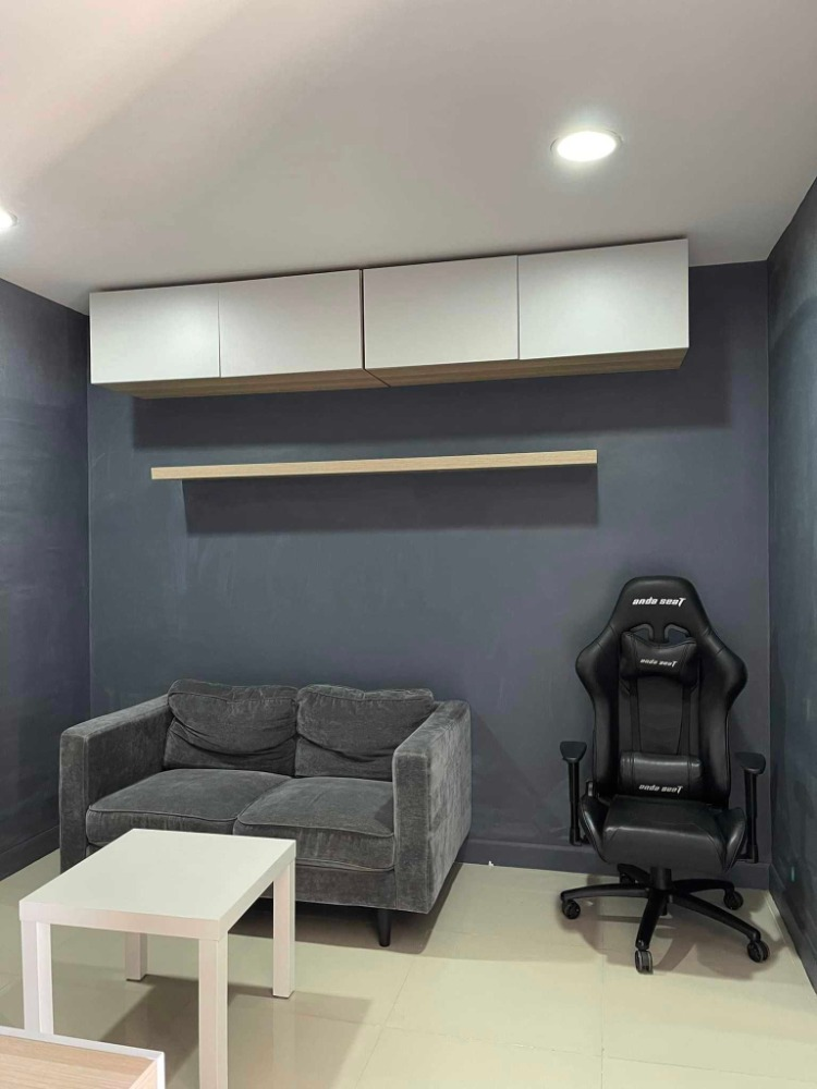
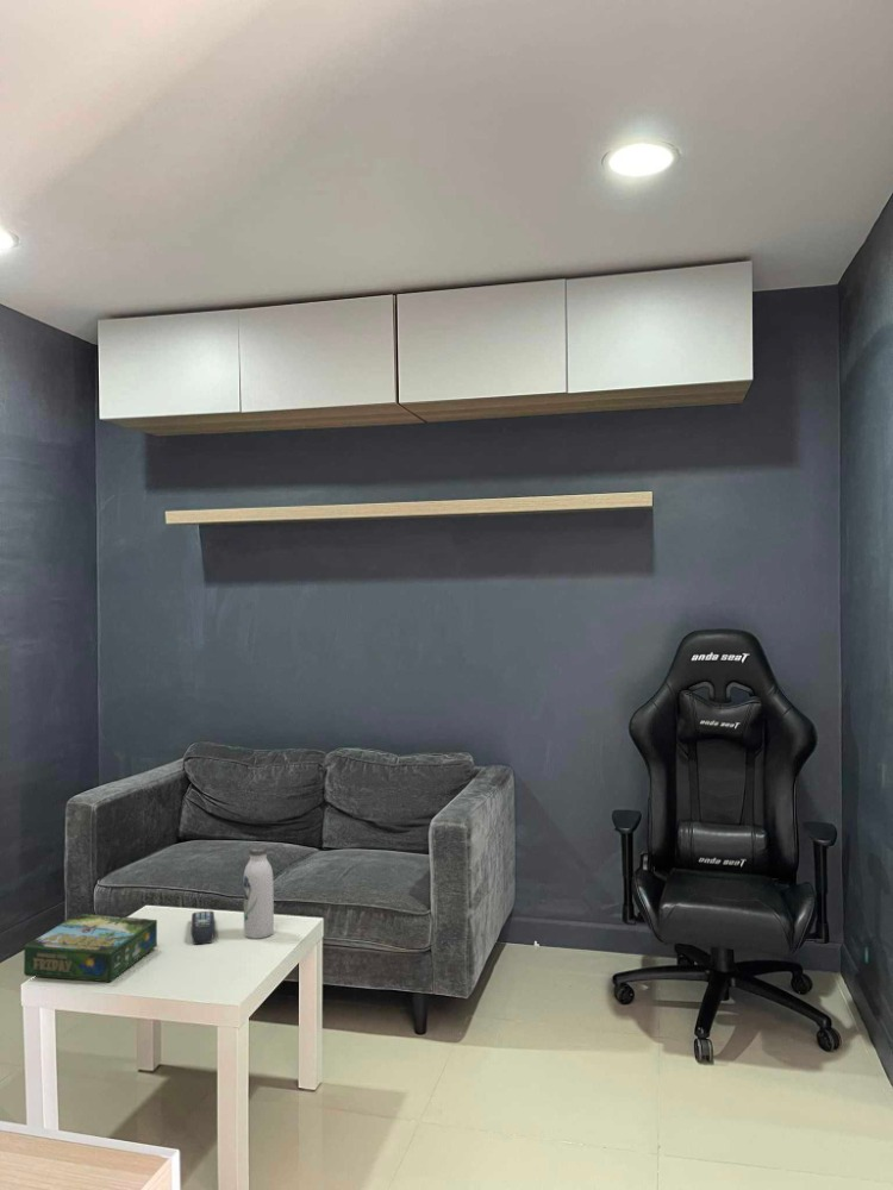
+ remote control (202, 925)
+ board game (93, 946)
+ water bottle (258, 890)
